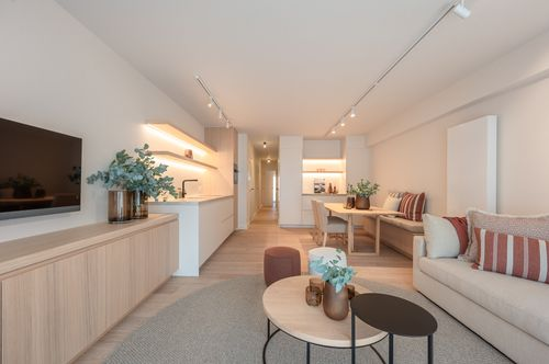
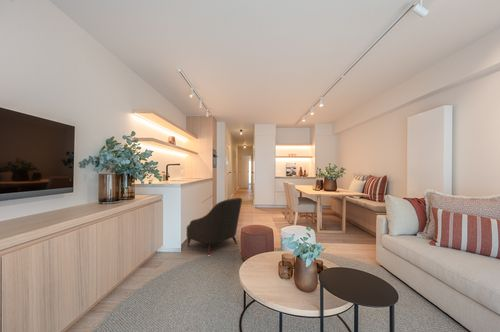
+ leather (214, 220)
